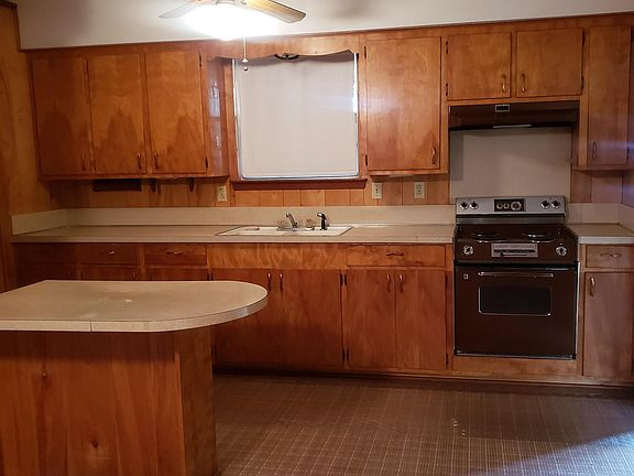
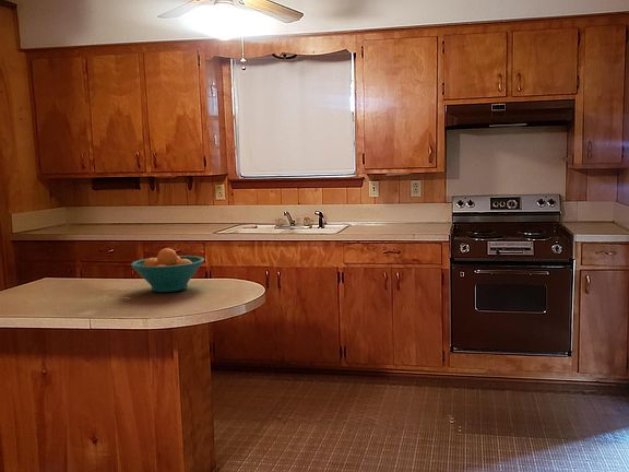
+ fruit bowl (168, 269)
